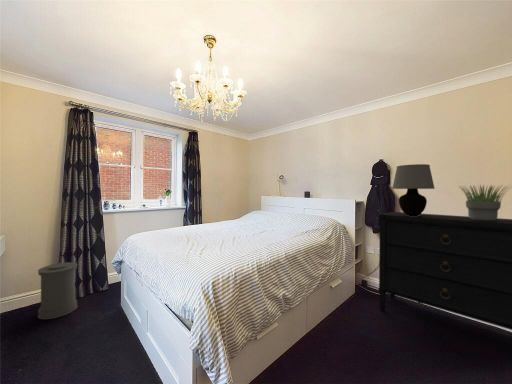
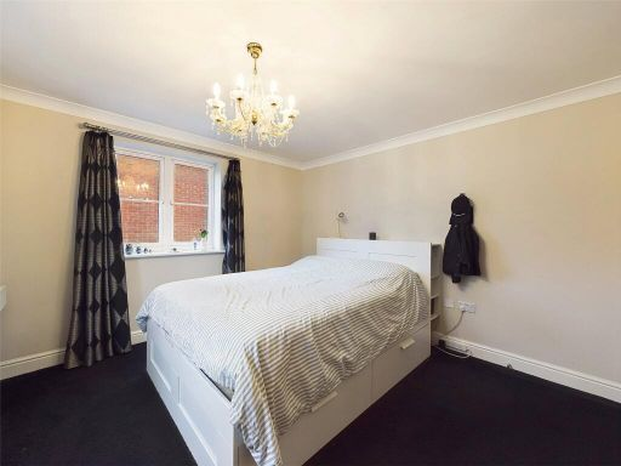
- potted plant (483, 201)
- table lamp (412, 190)
- trash can (58, 288)
- dresser (447, 270)
